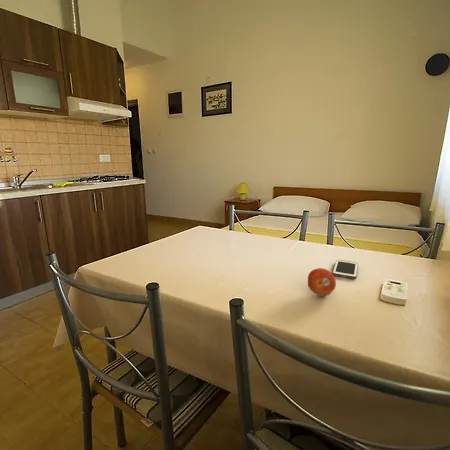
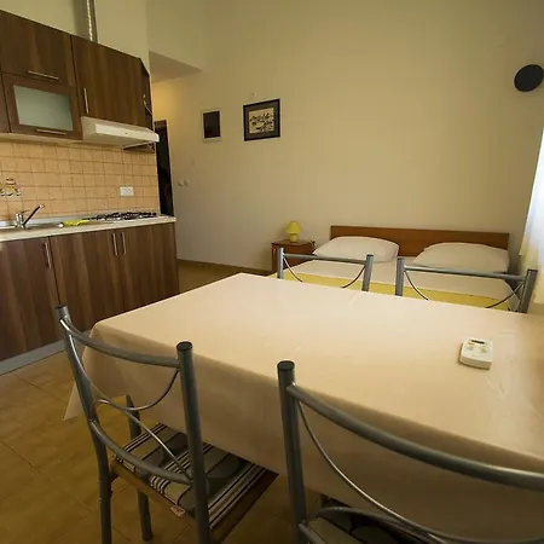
- fruit (321, 282)
- cell phone (345, 268)
